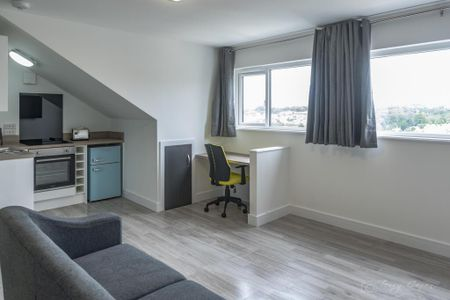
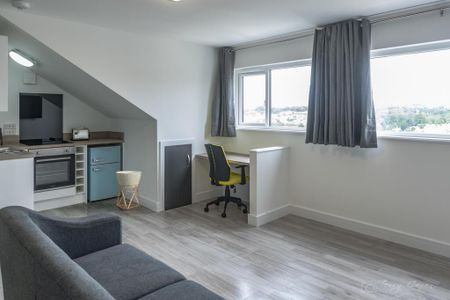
+ planter (128, 187)
